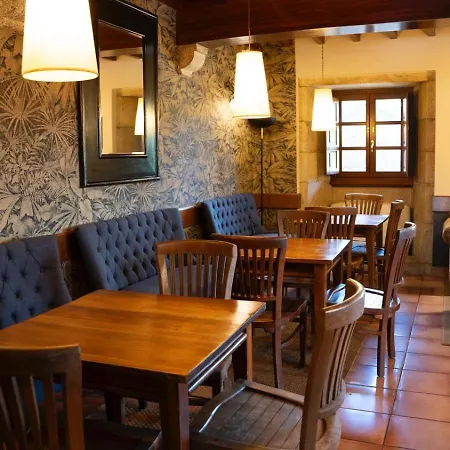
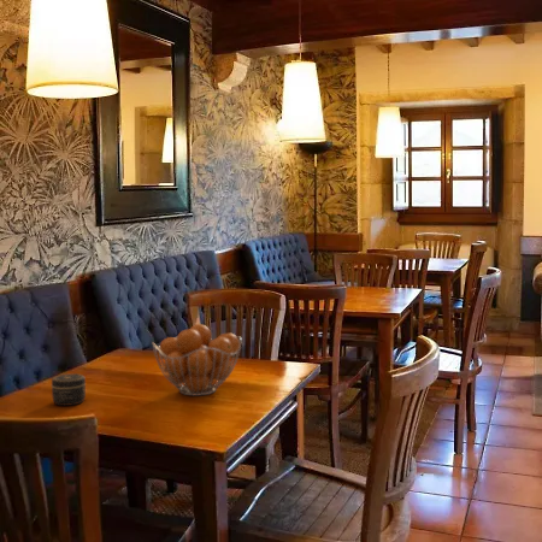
+ fruit basket (196, 359)
+ jar (69, 389)
